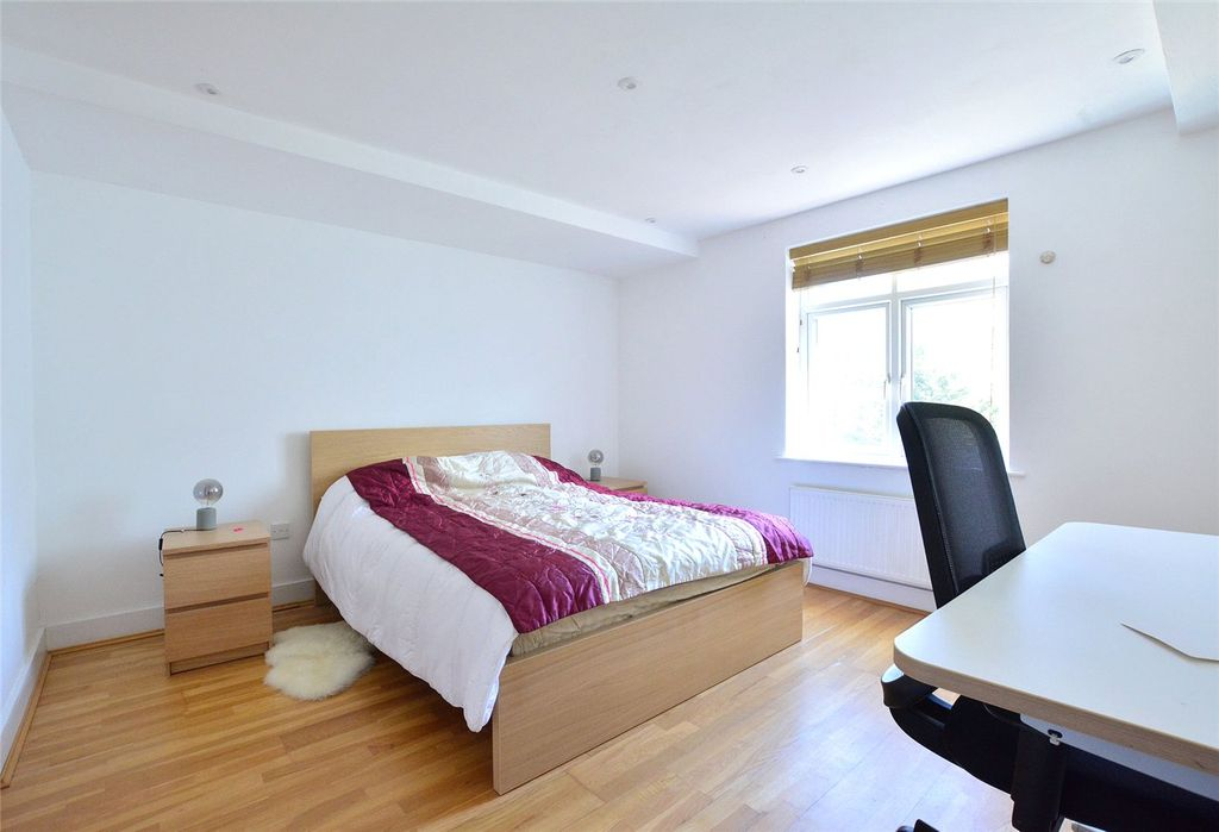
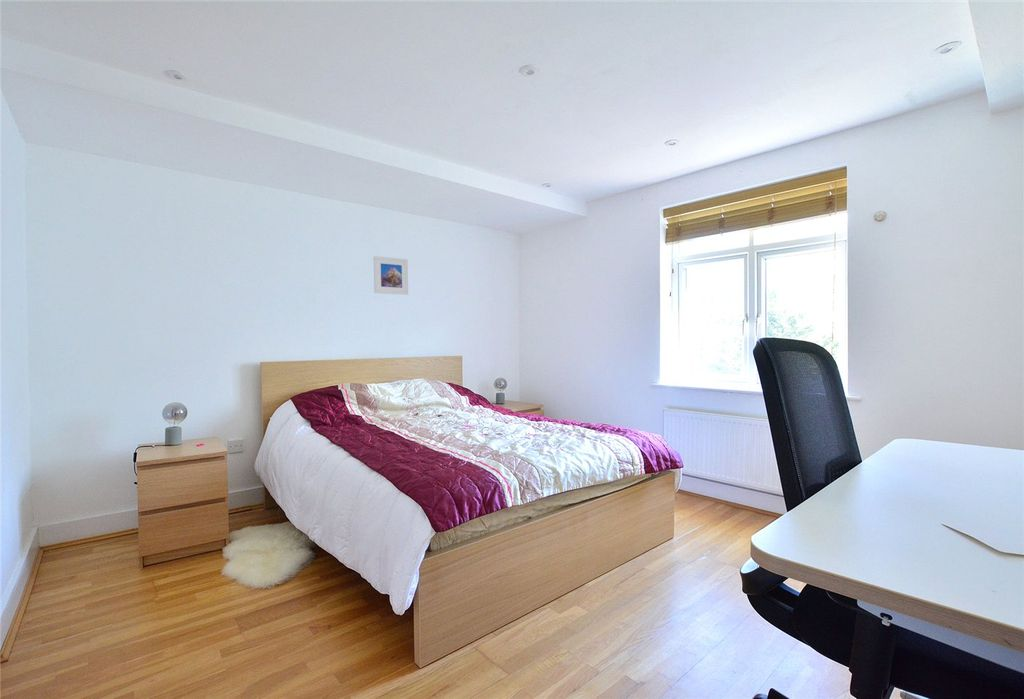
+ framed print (391, 275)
